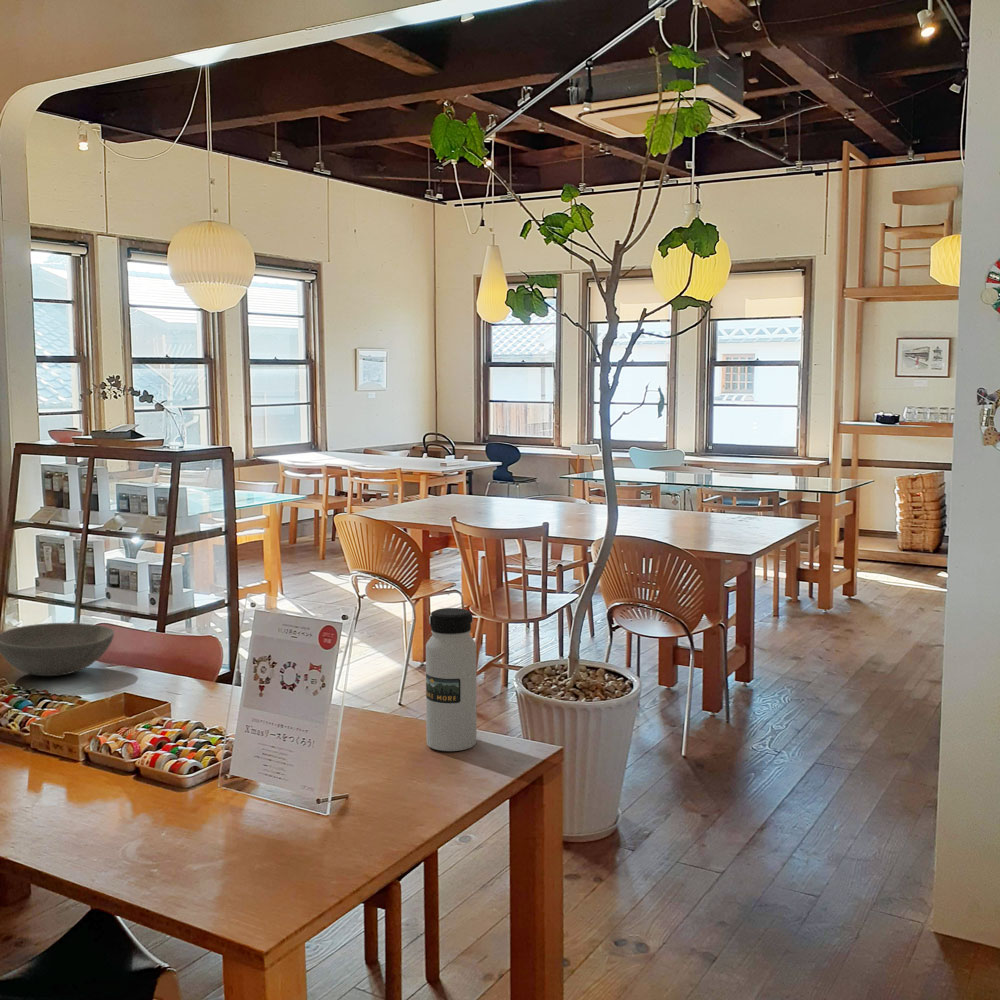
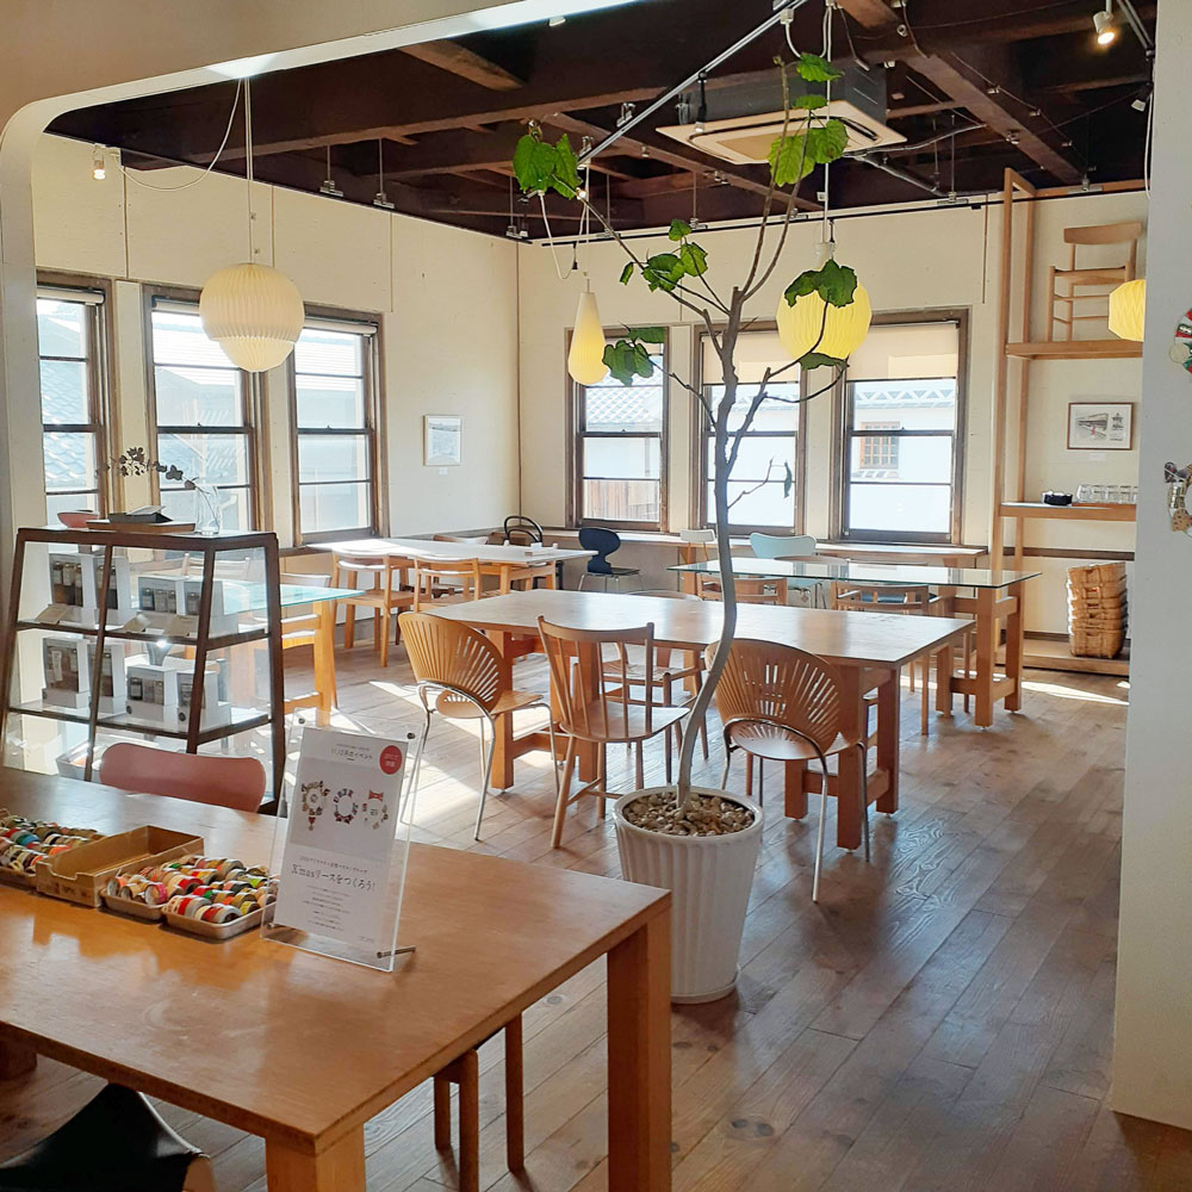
- bowl (56, 652)
- water bottle (451, 677)
